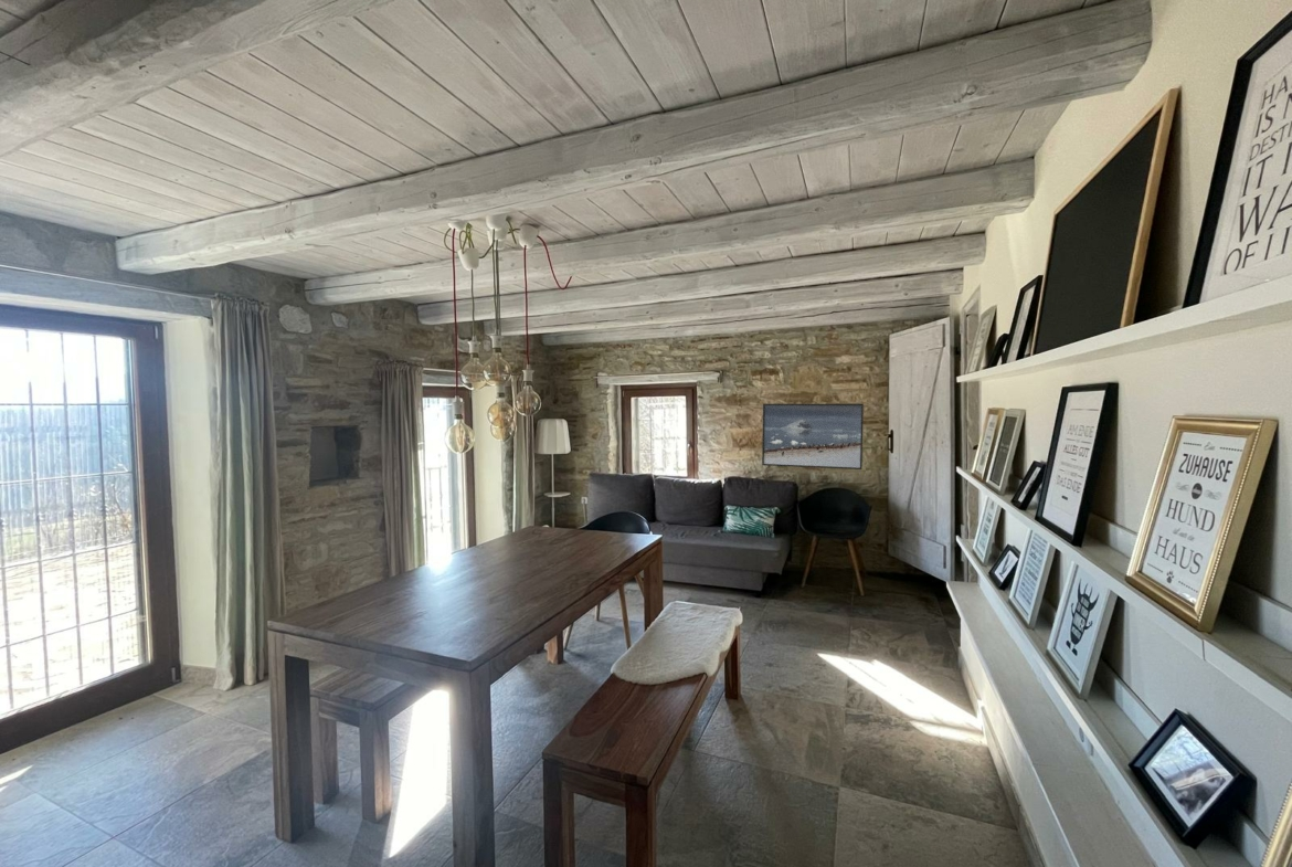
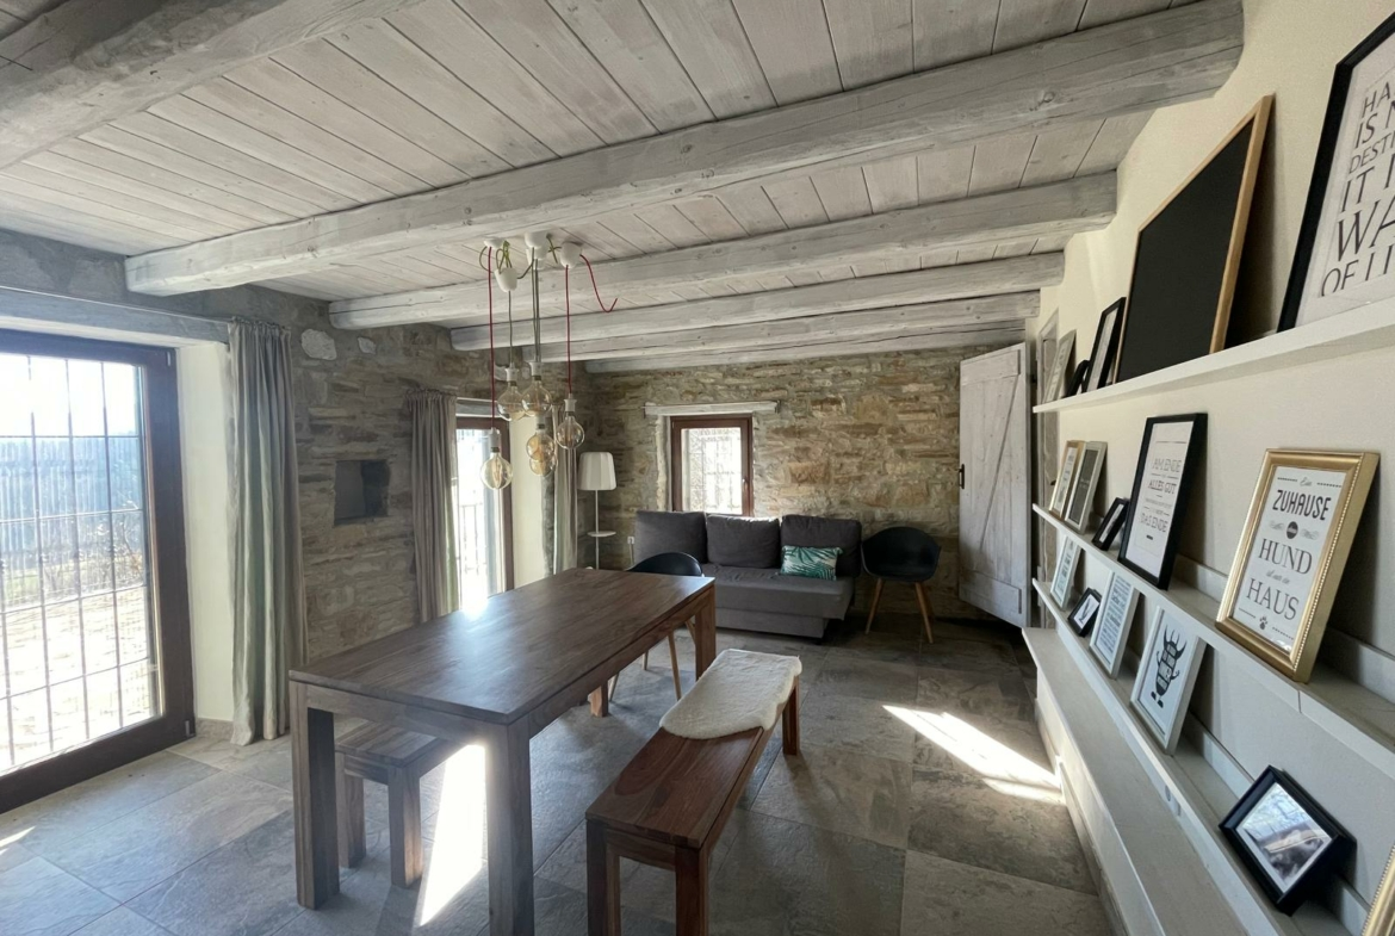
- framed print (811, 435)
